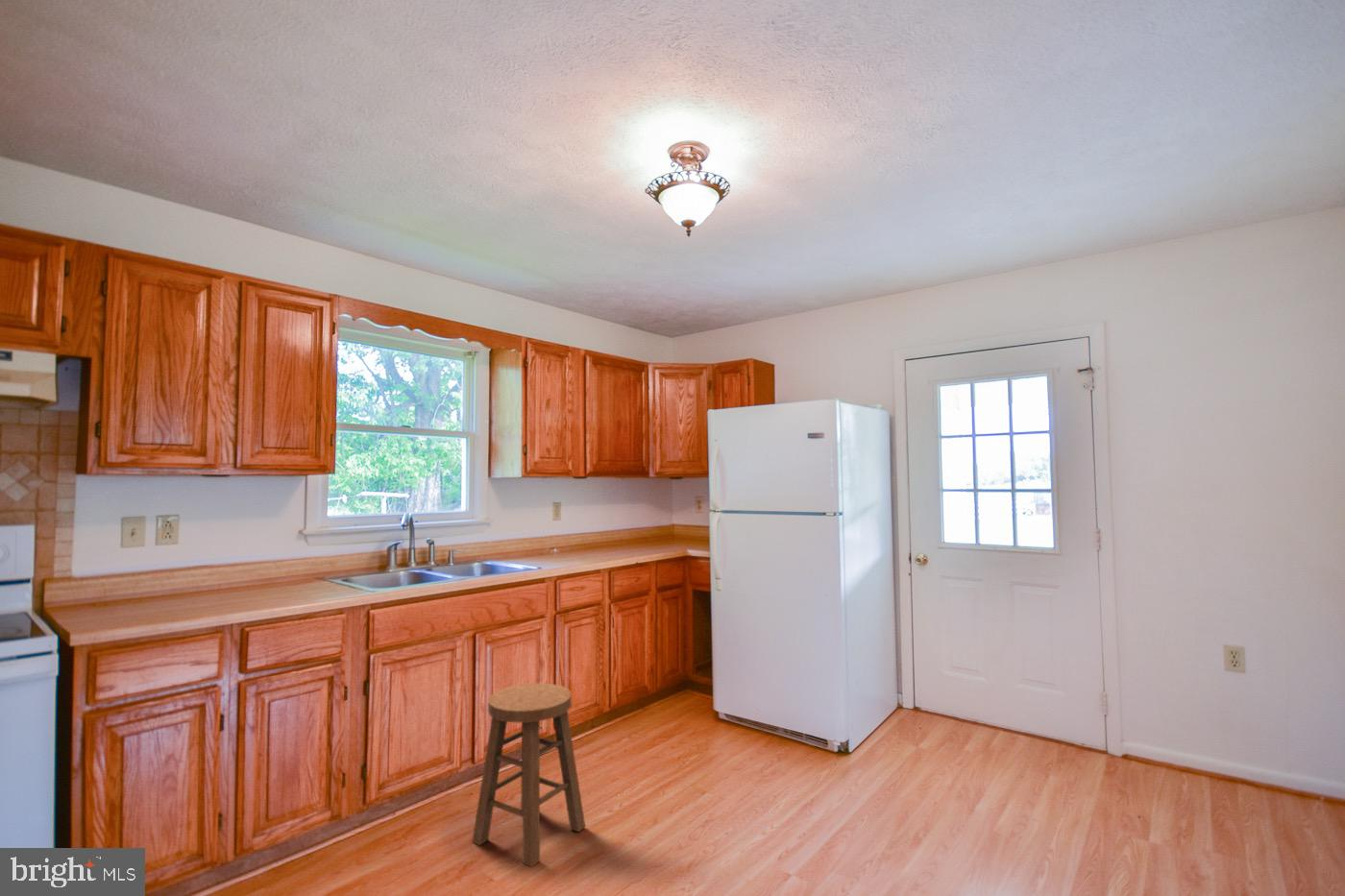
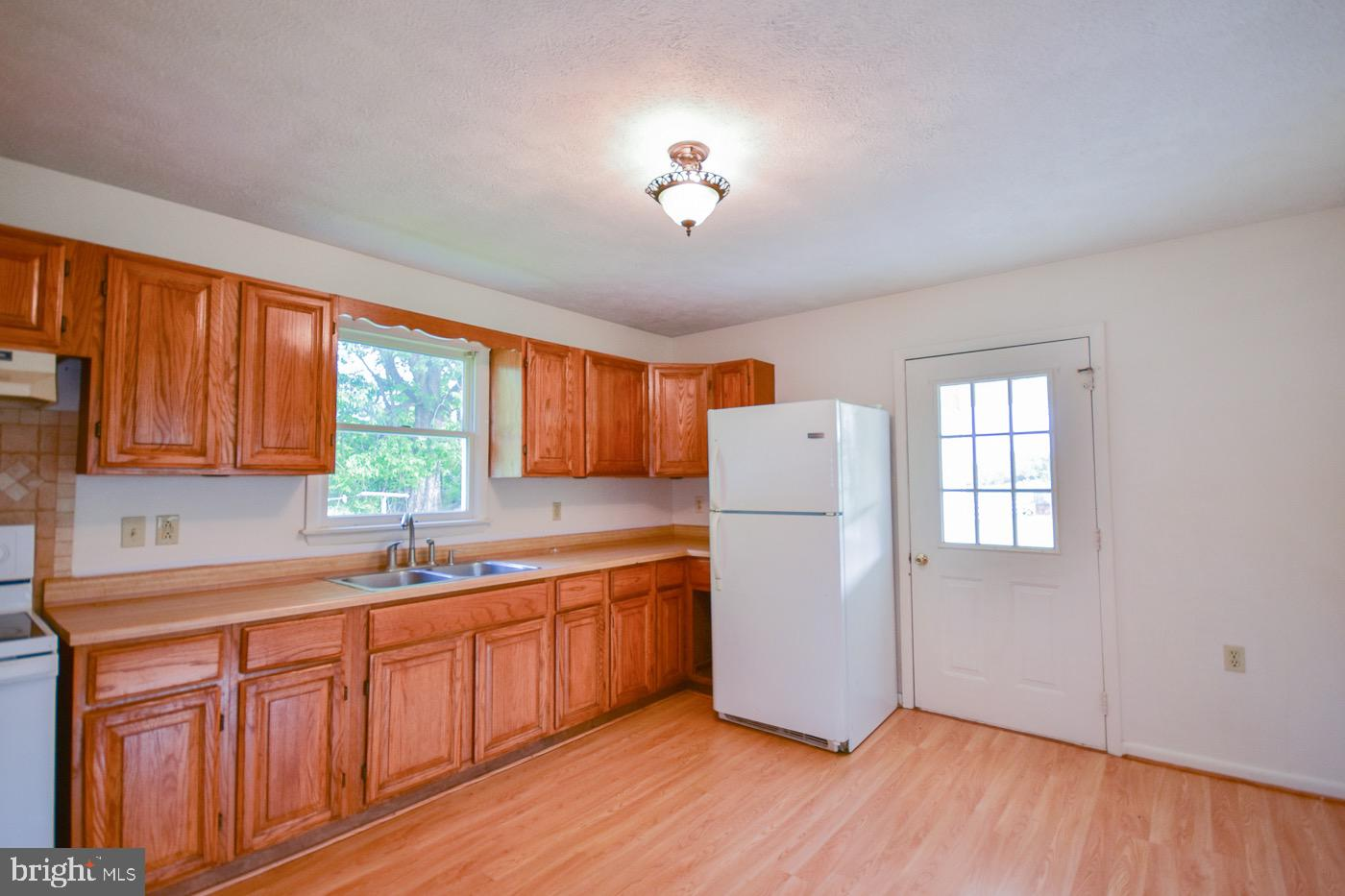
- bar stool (529, 764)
